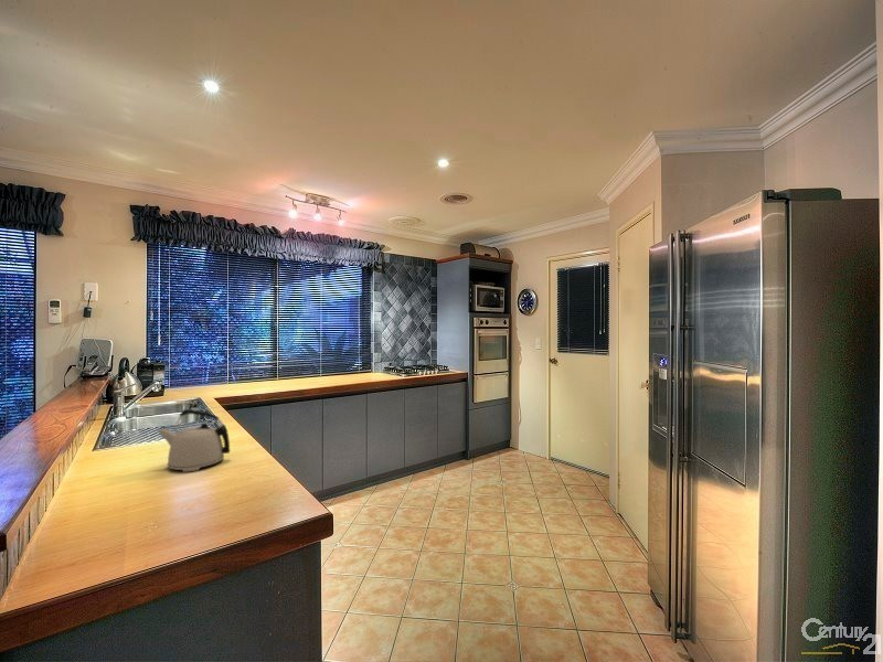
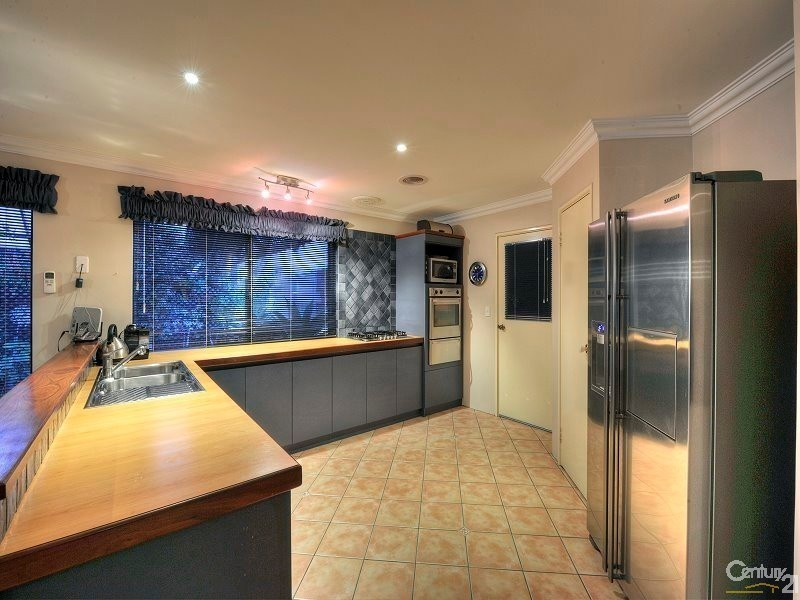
- kettle (194, 436)
